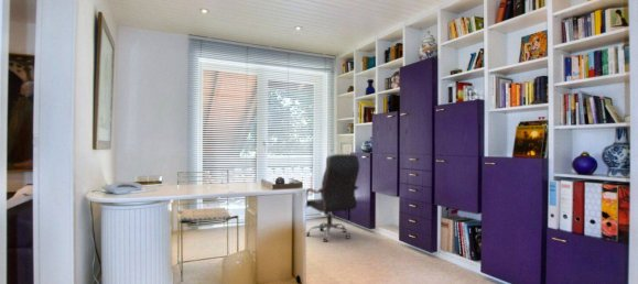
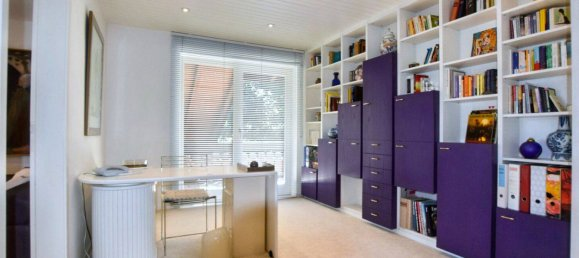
- office chair (331, 194)
